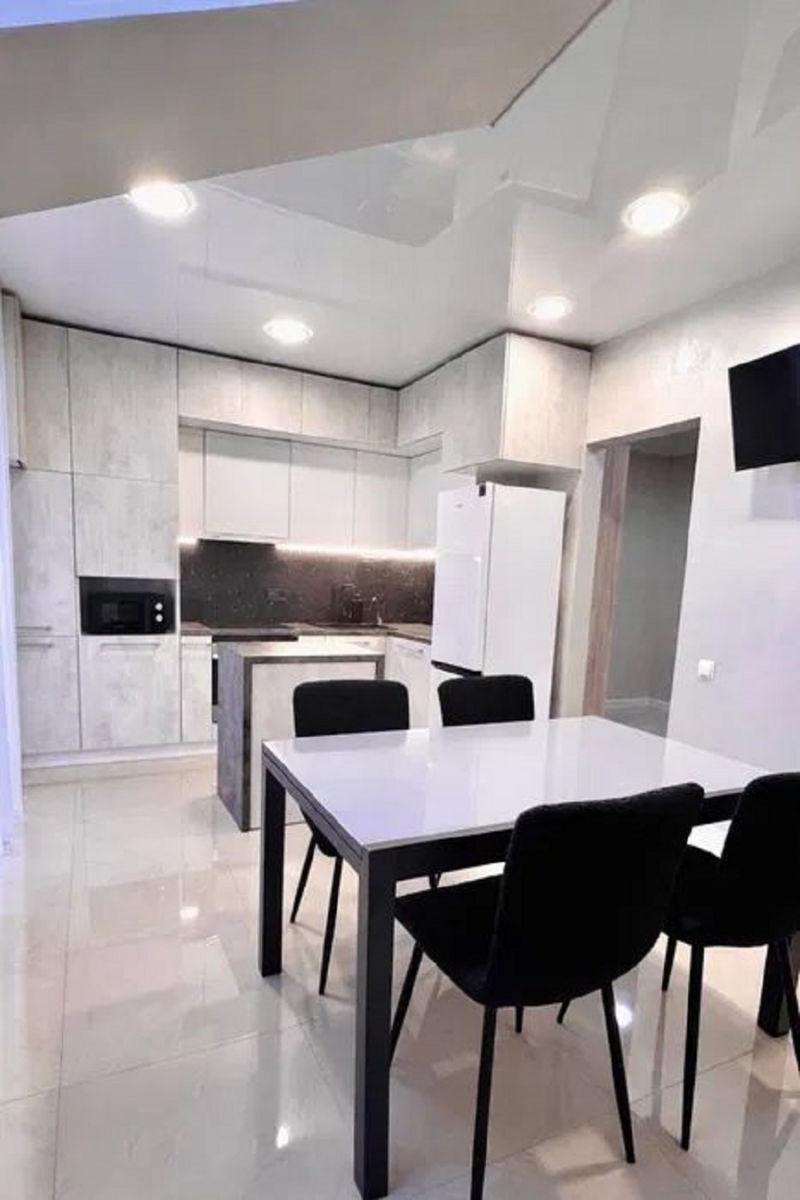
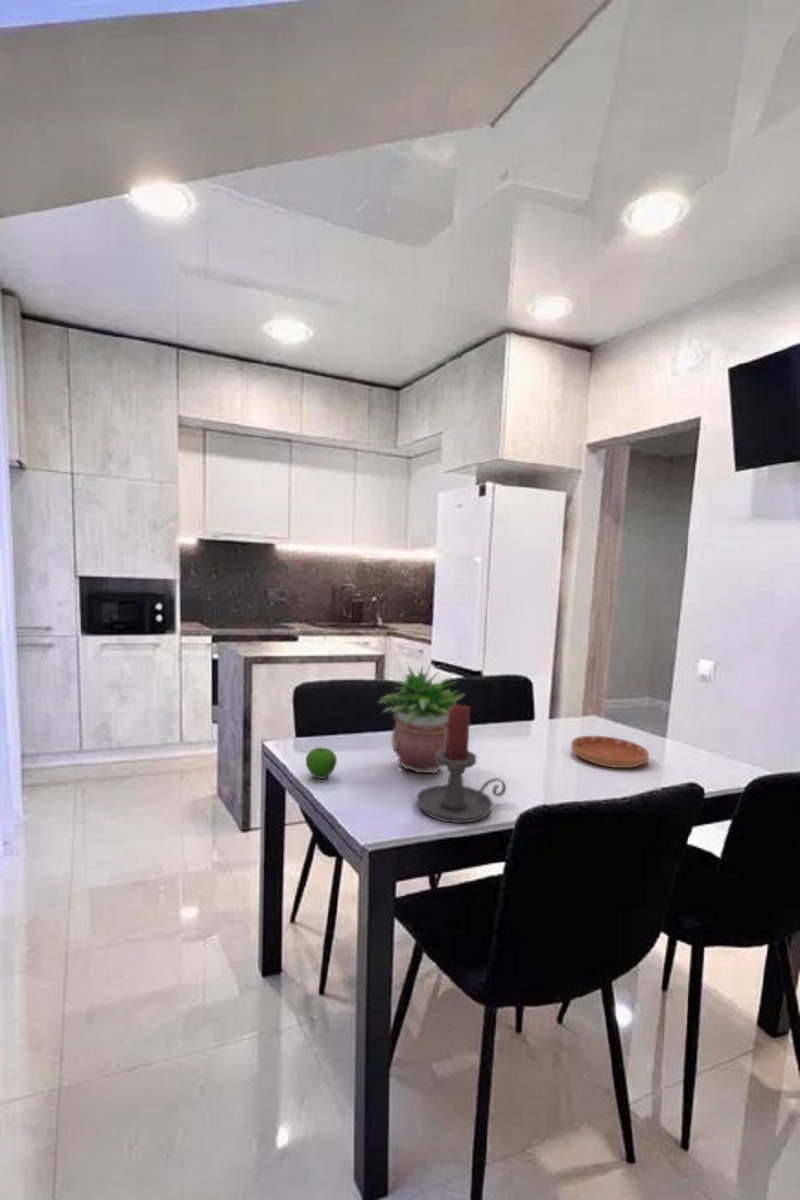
+ candle holder (466, 755)
+ apple (320, 762)
+ saucer (608, 752)
+ potted plant (424, 716)
